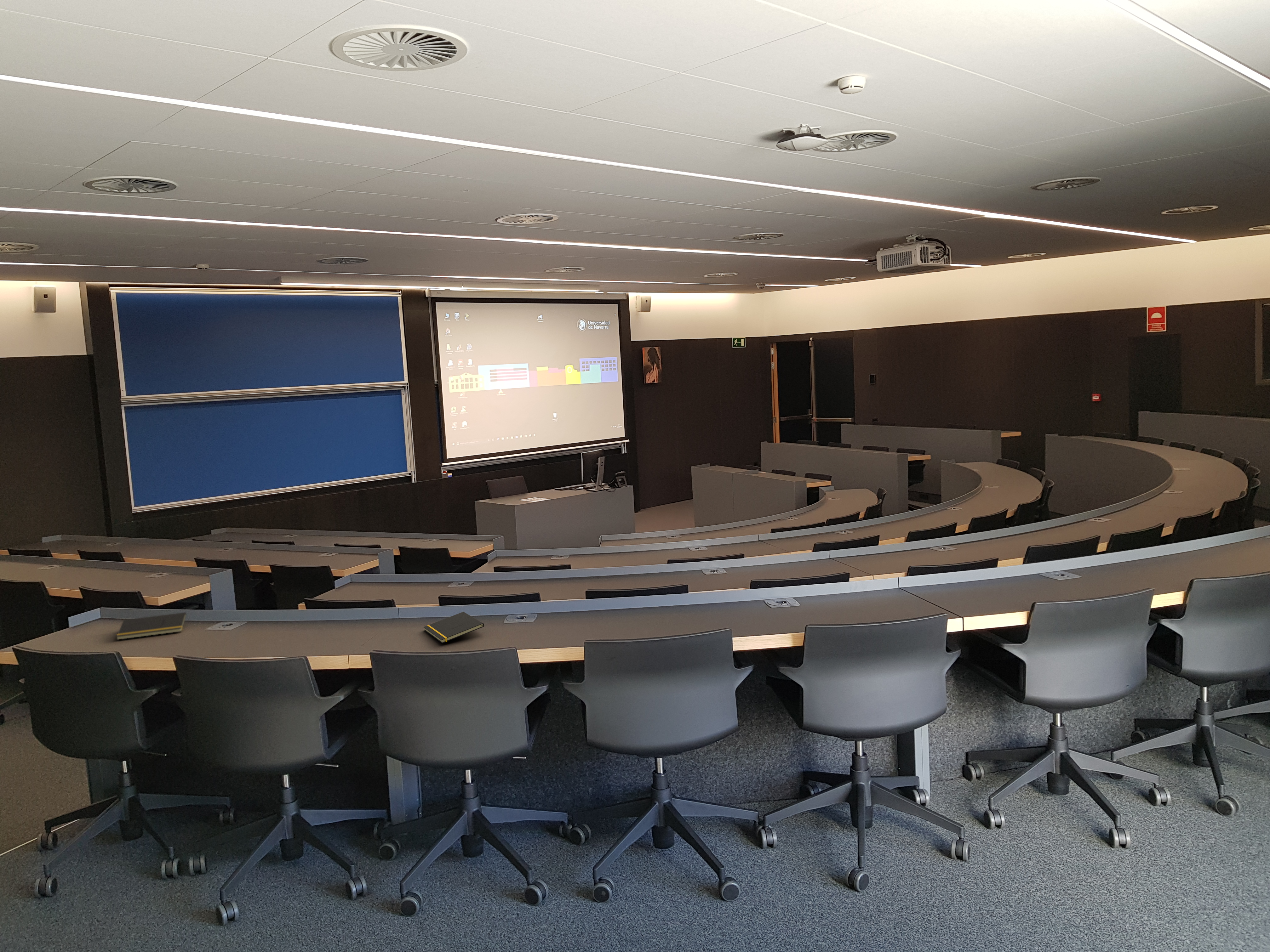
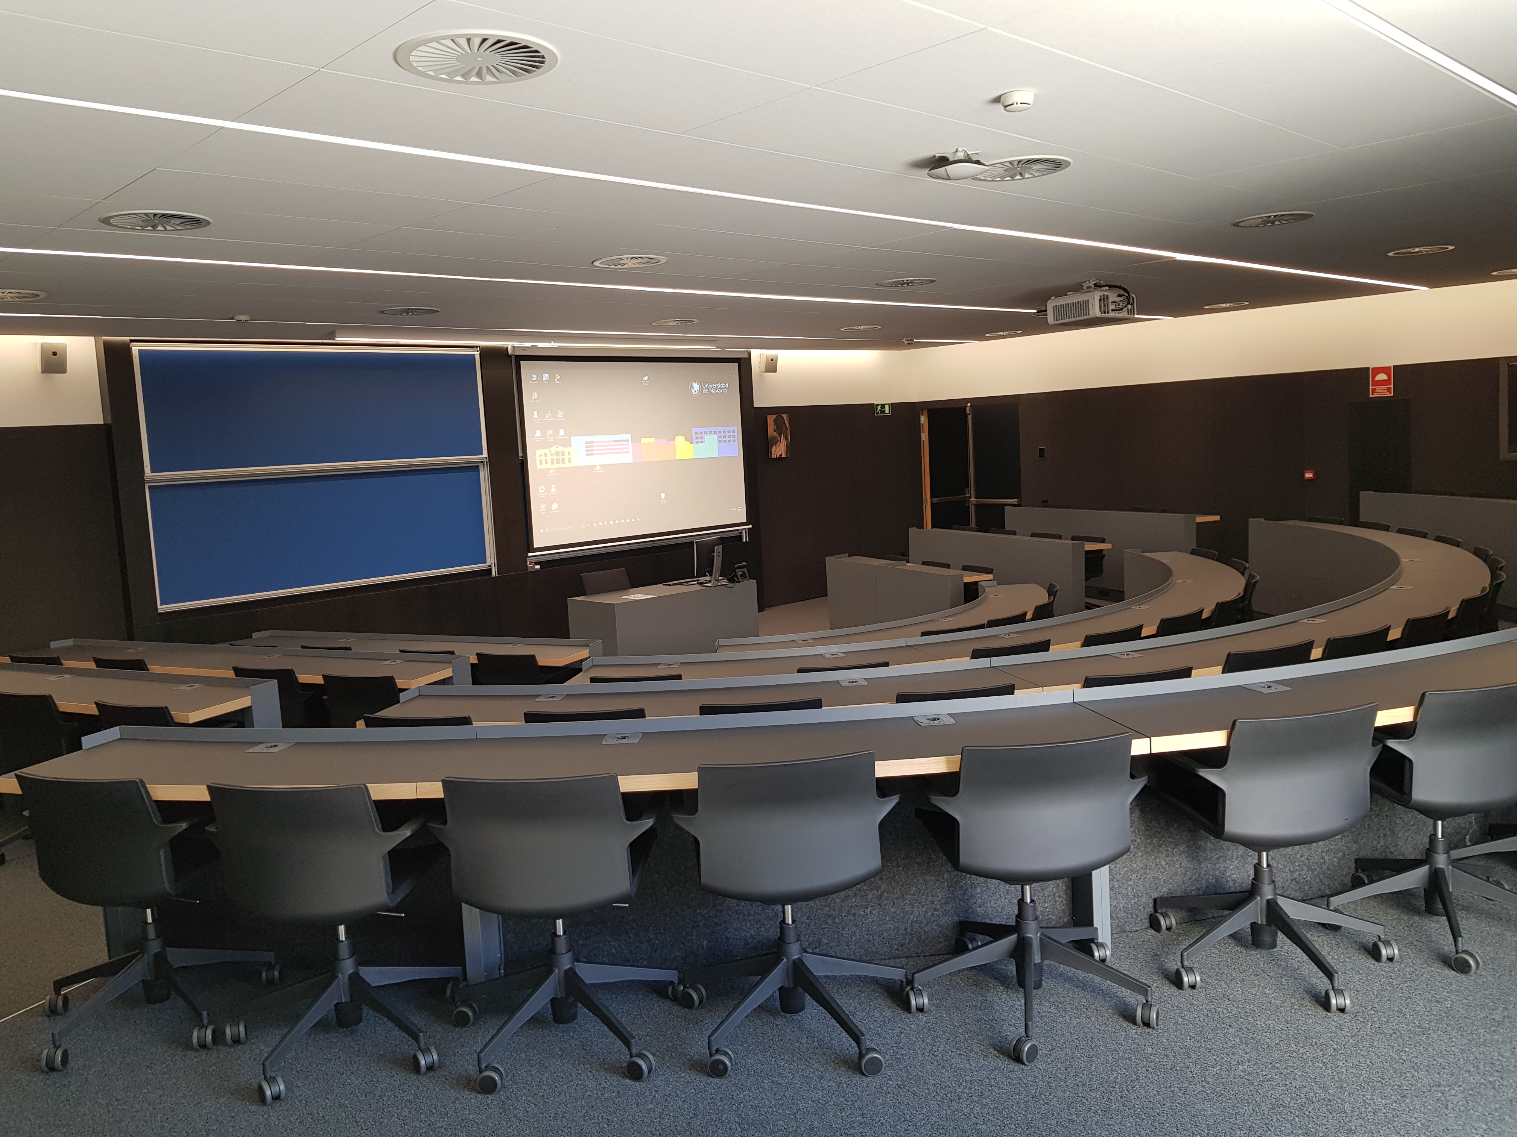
- notepad (453, 627)
- notepad (152, 626)
